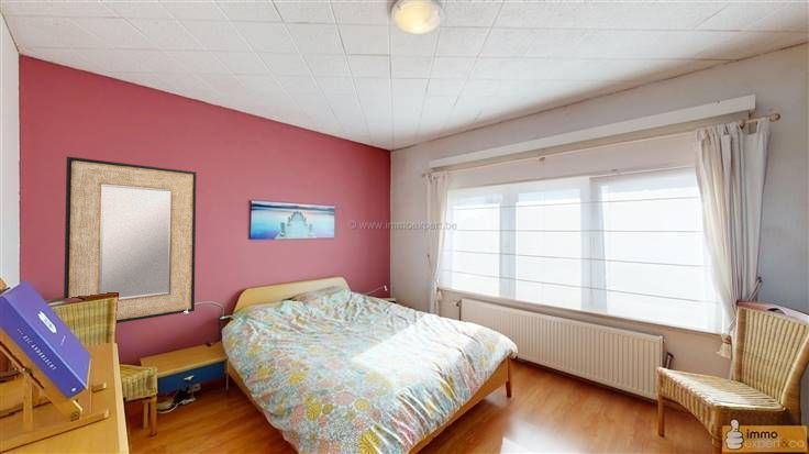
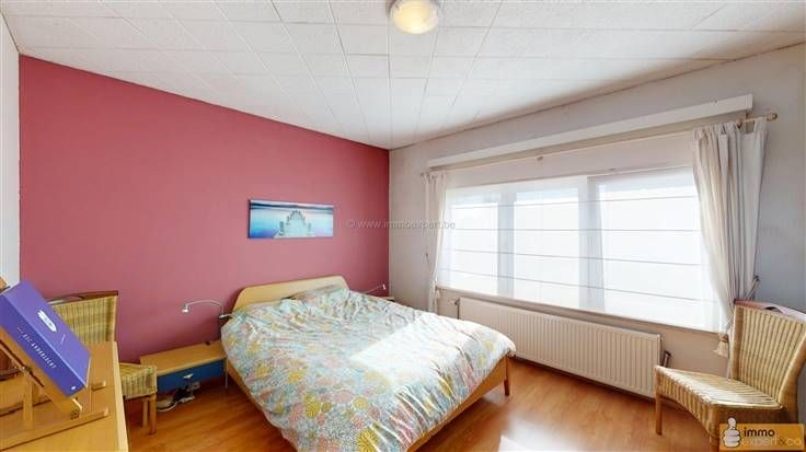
- home mirror (137, 242)
